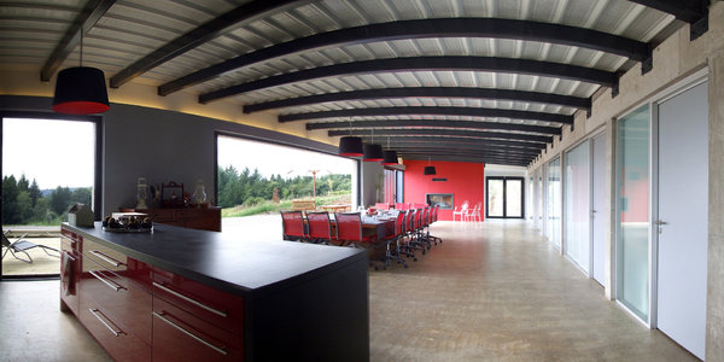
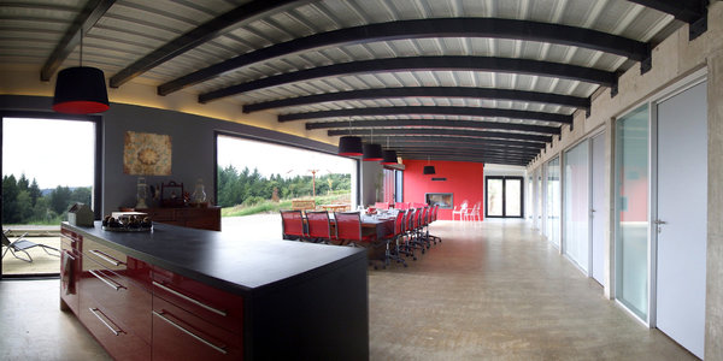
+ wall art (148, 154)
